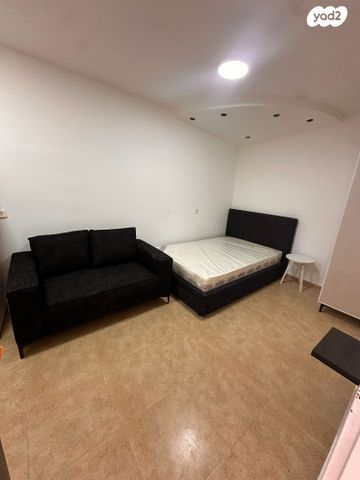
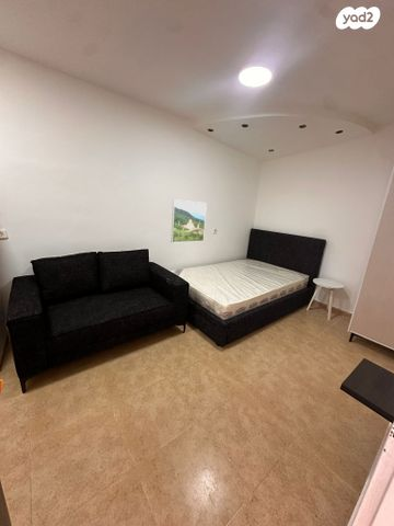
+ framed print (189, 221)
